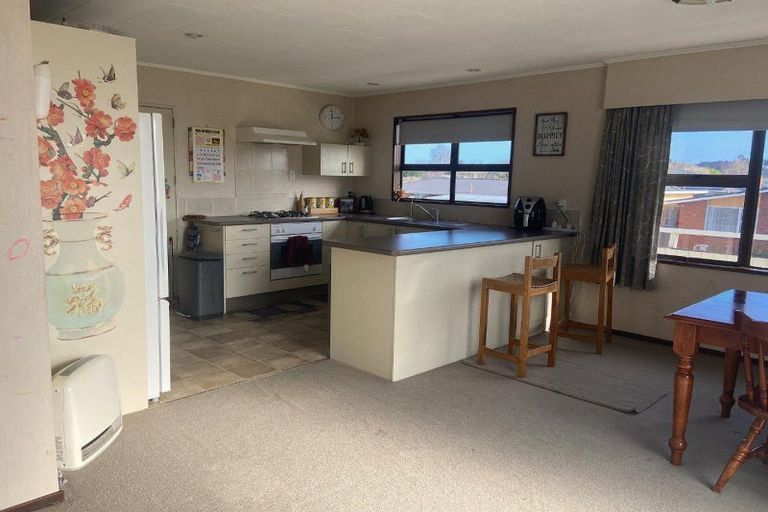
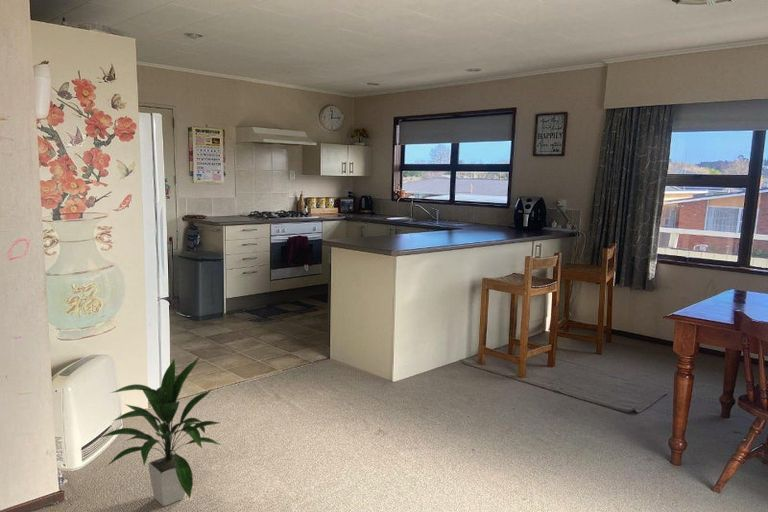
+ indoor plant (166, 433)
